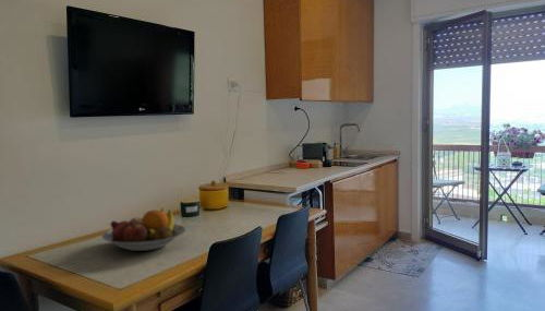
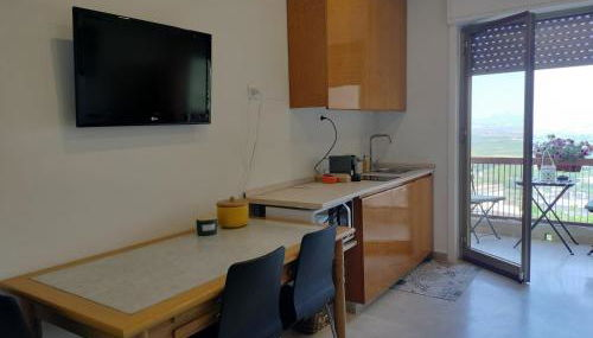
- fruit bowl (145, 228)
